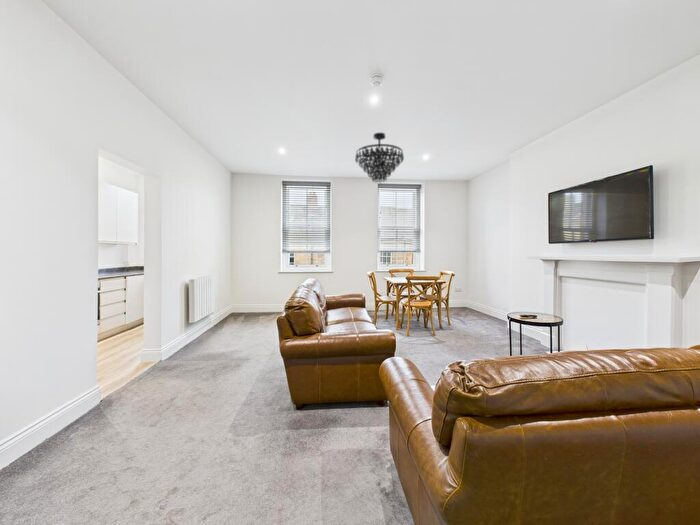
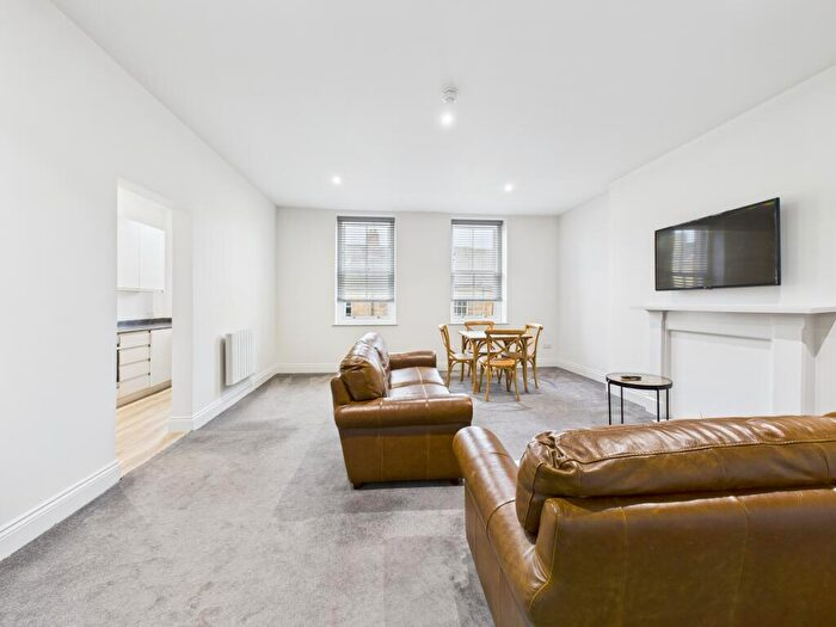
- chandelier (379, 158)
